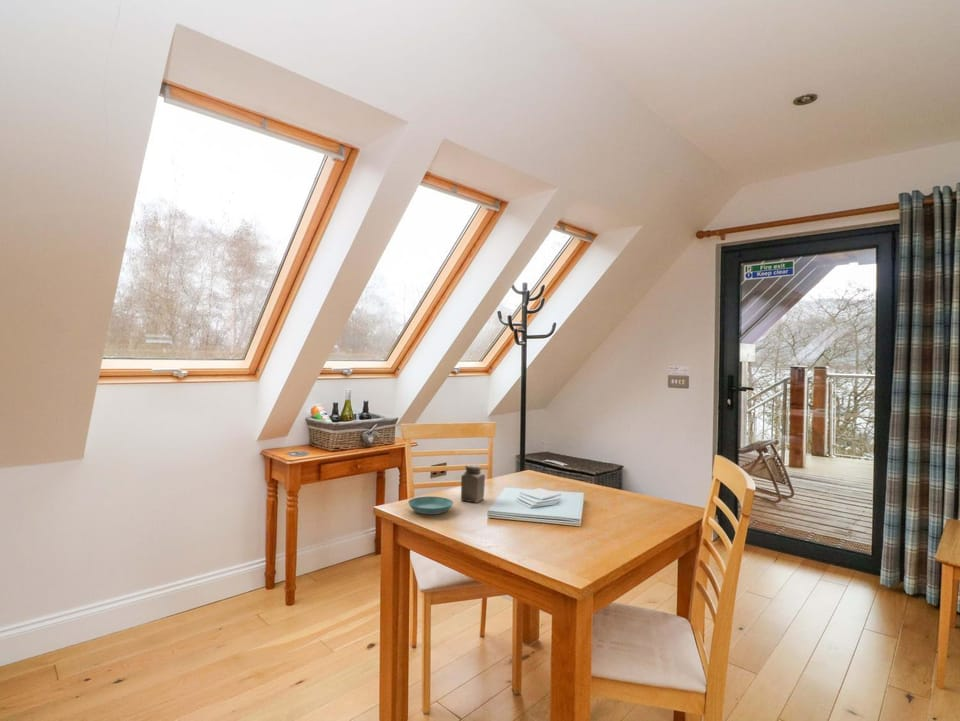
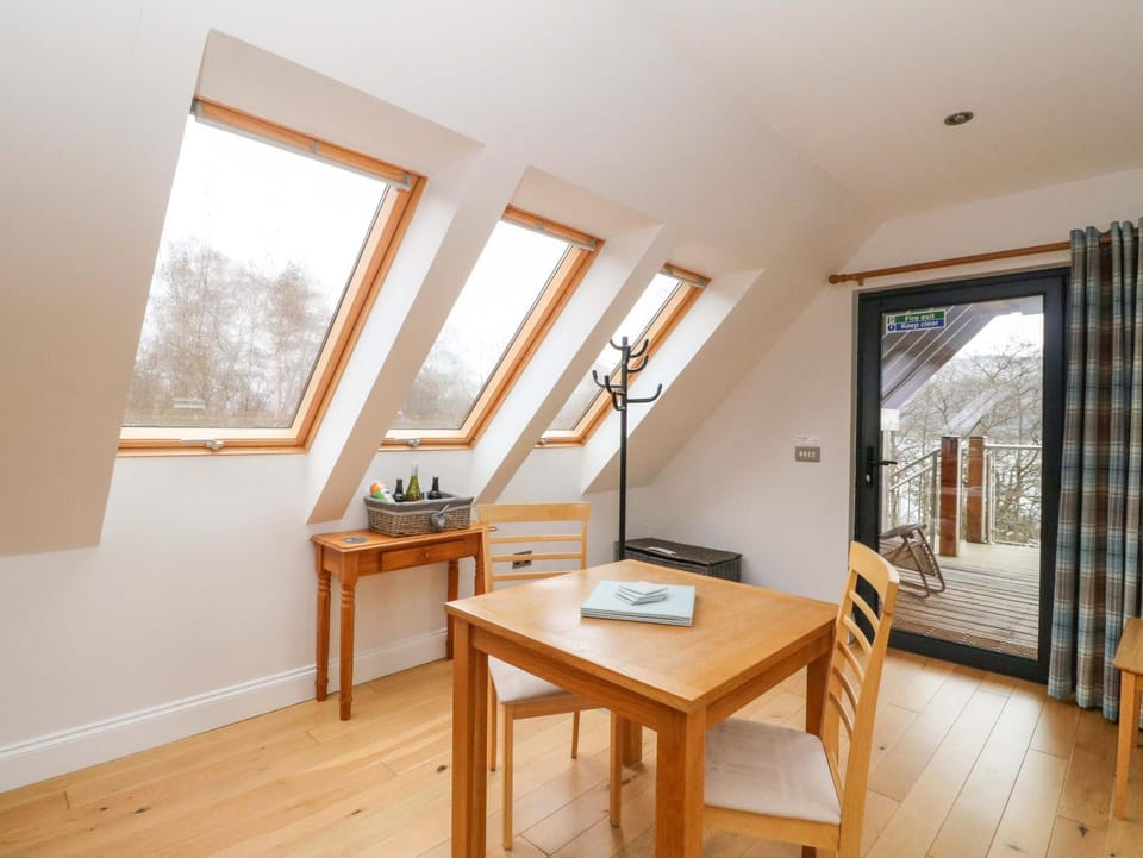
- salt shaker (473, 482)
- saucer (430, 505)
